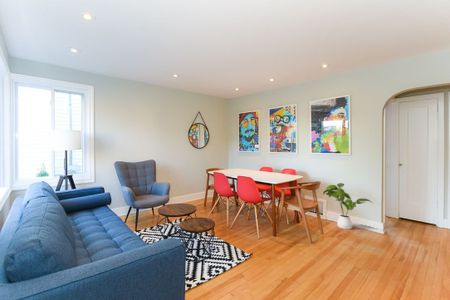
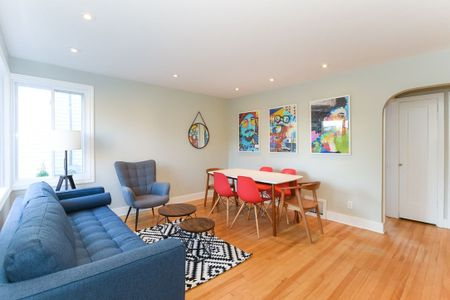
- house plant (345, 206)
